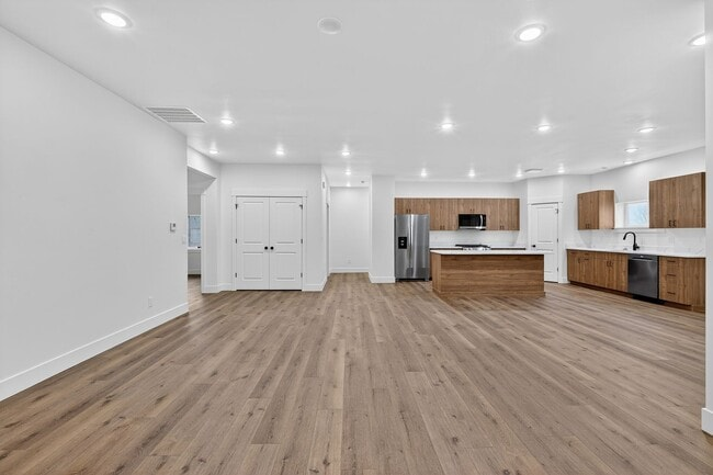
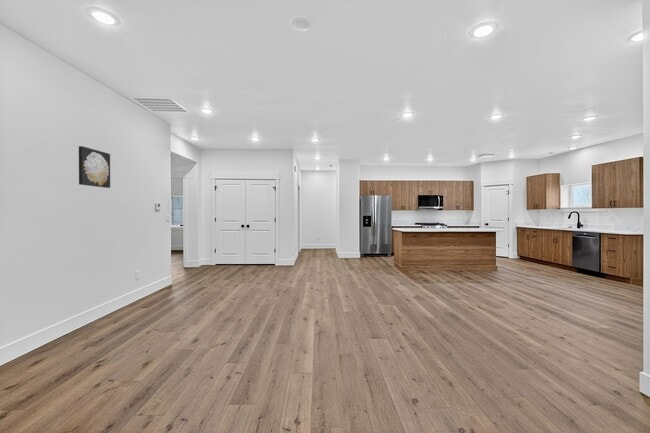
+ wall art (95, 168)
